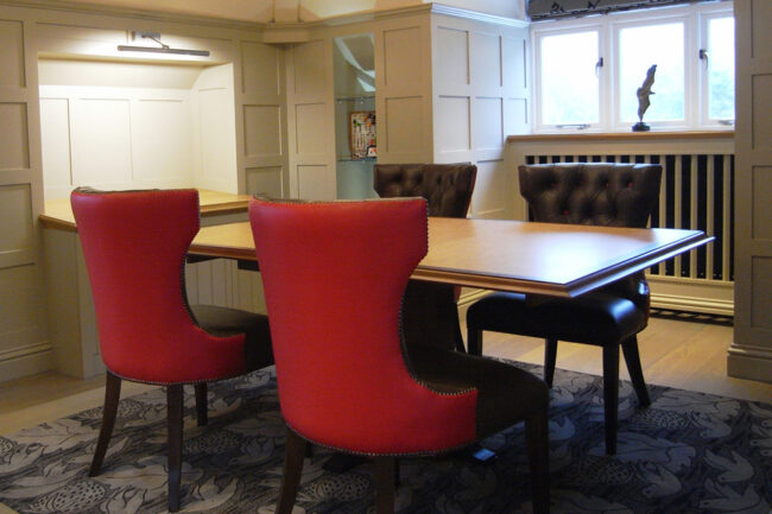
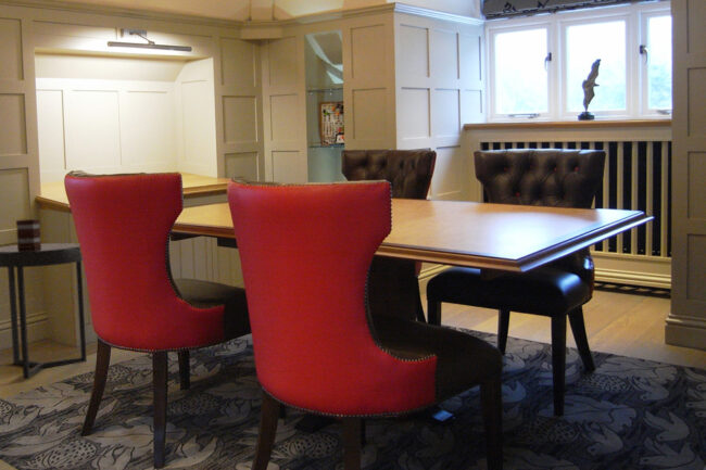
+ side table (25, 307)
+ mug (30, 232)
